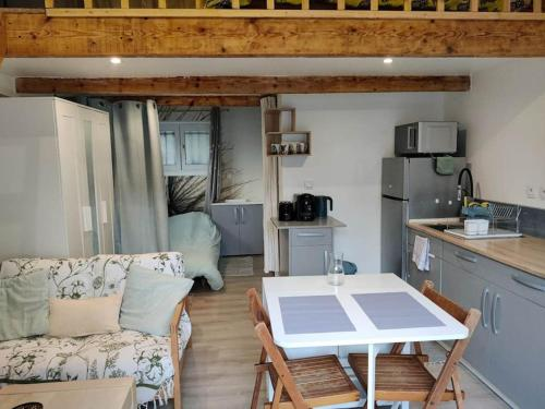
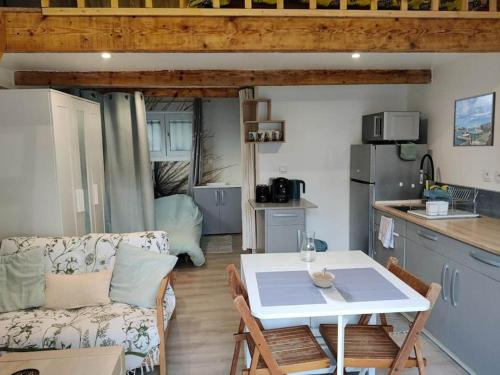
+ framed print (472, 121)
+ legume (322, 278)
